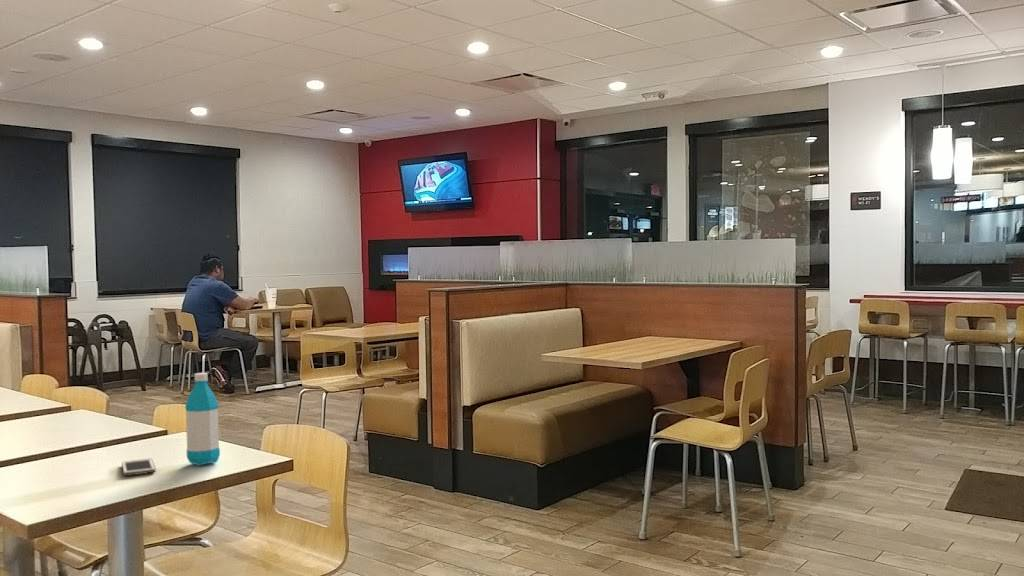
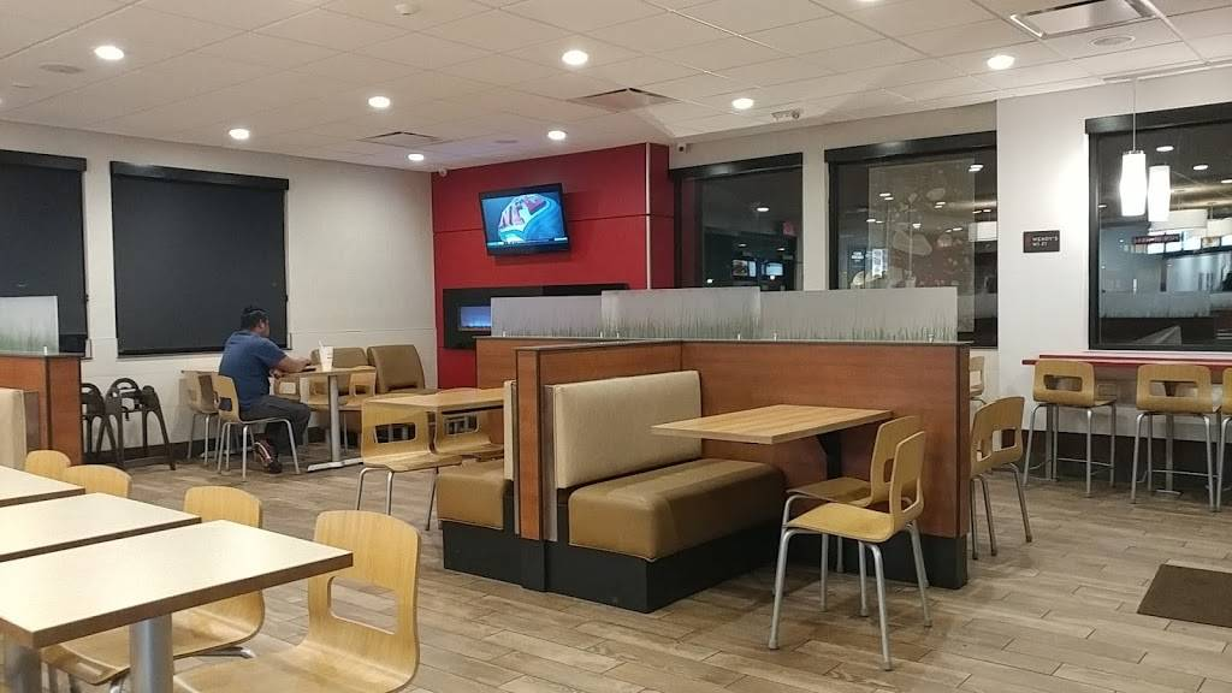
- water bottle (202, 418)
- cell phone (138, 467)
